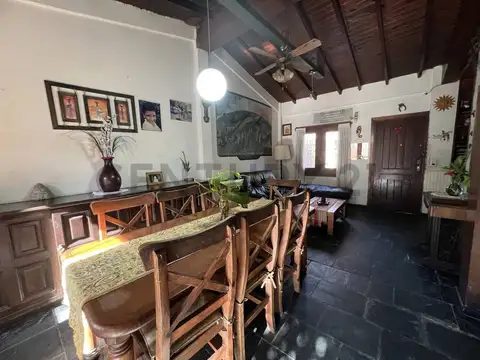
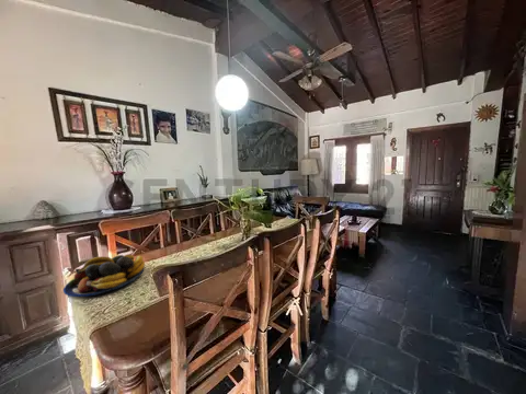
+ fruit bowl (105, 267)
